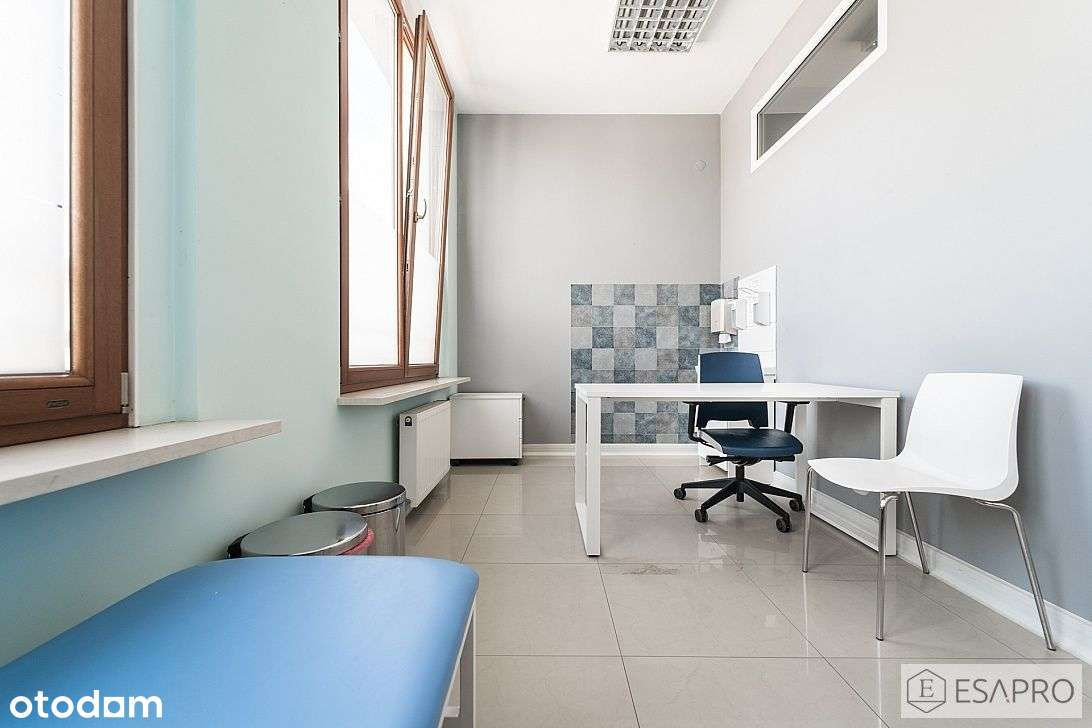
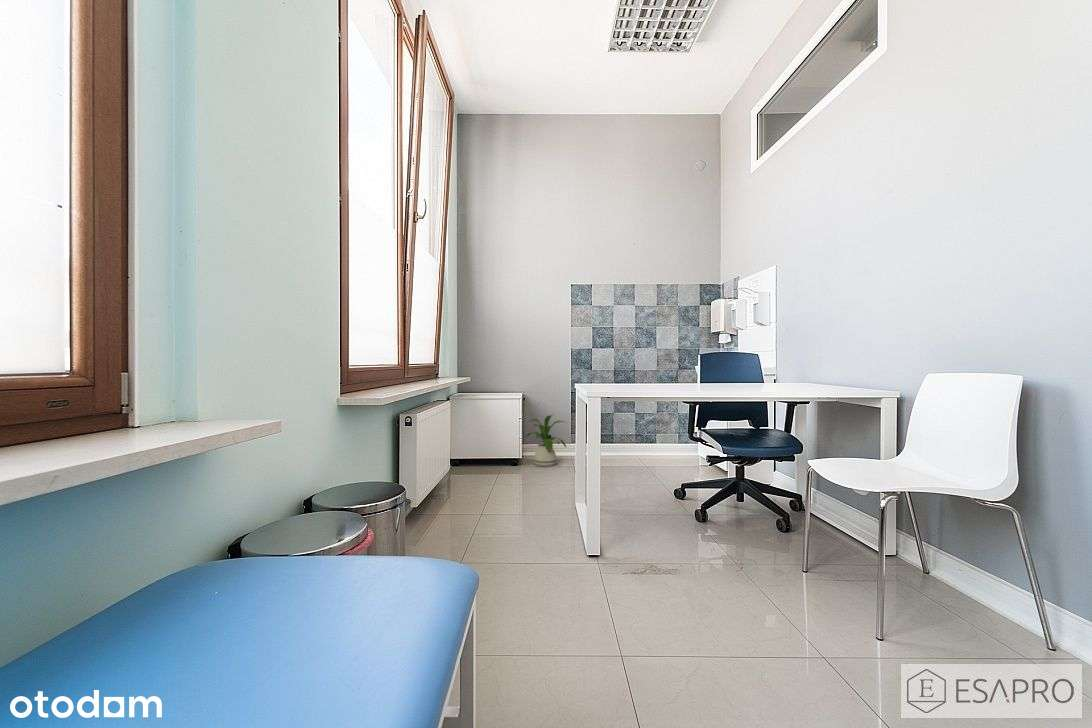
+ house plant (546, 437)
